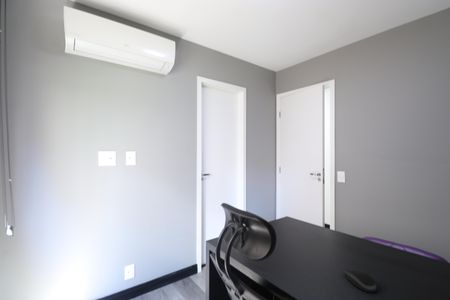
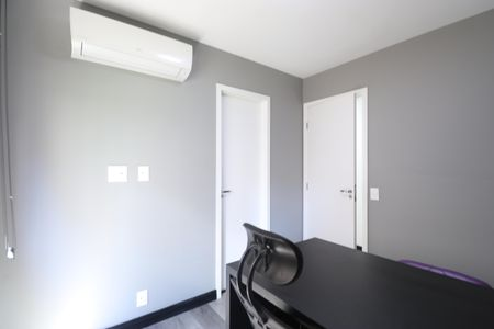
- computer mouse (359, 277)
